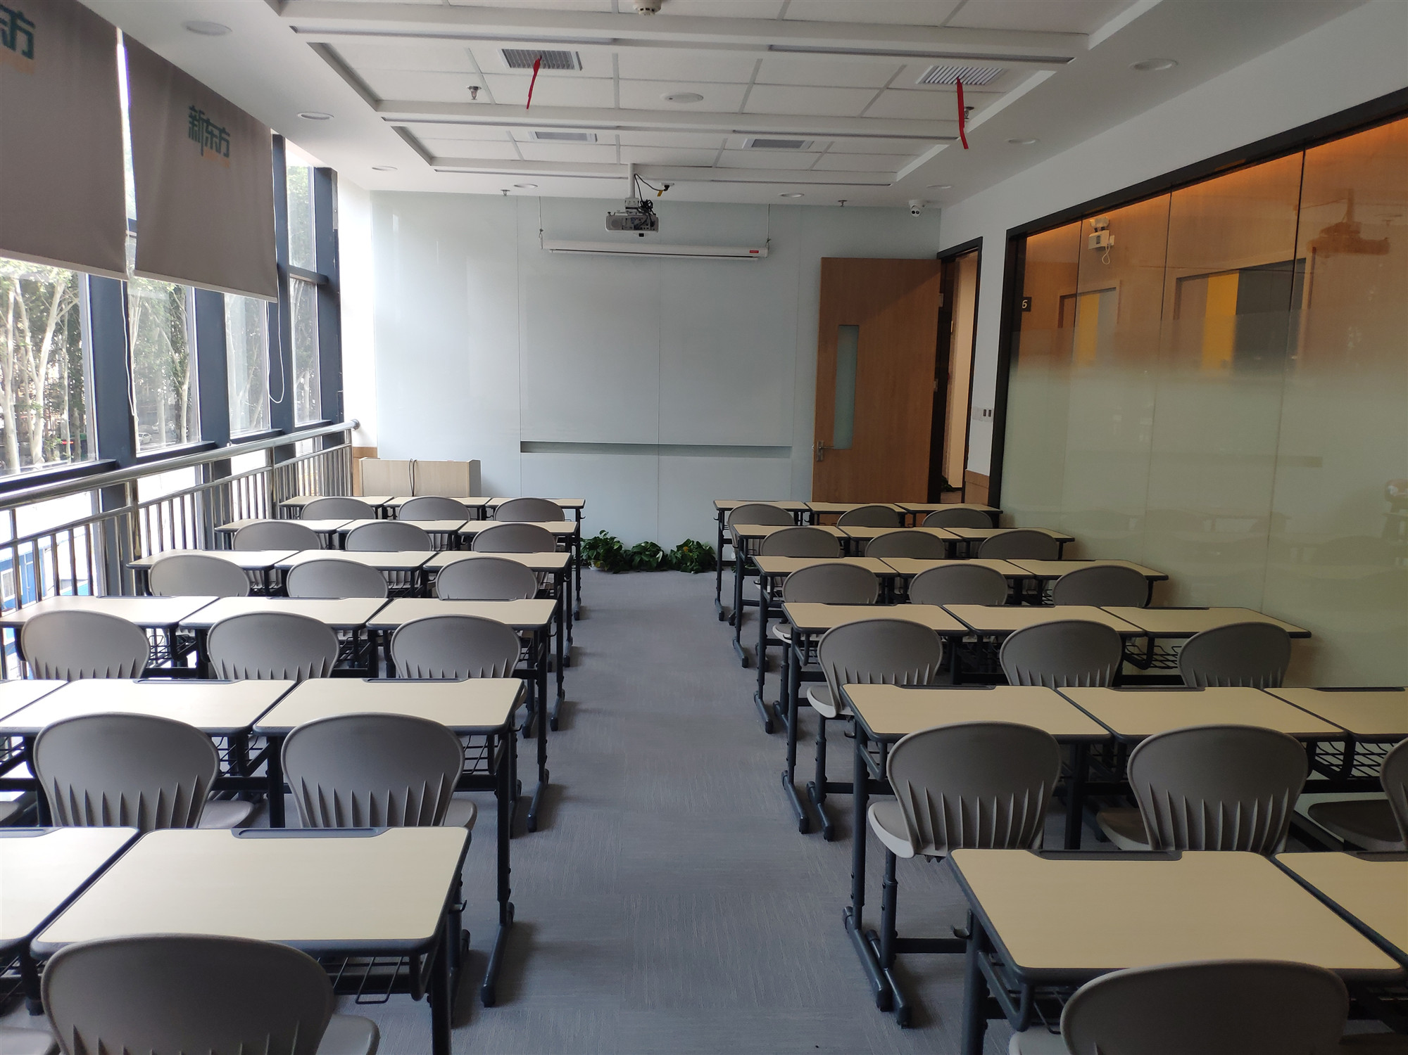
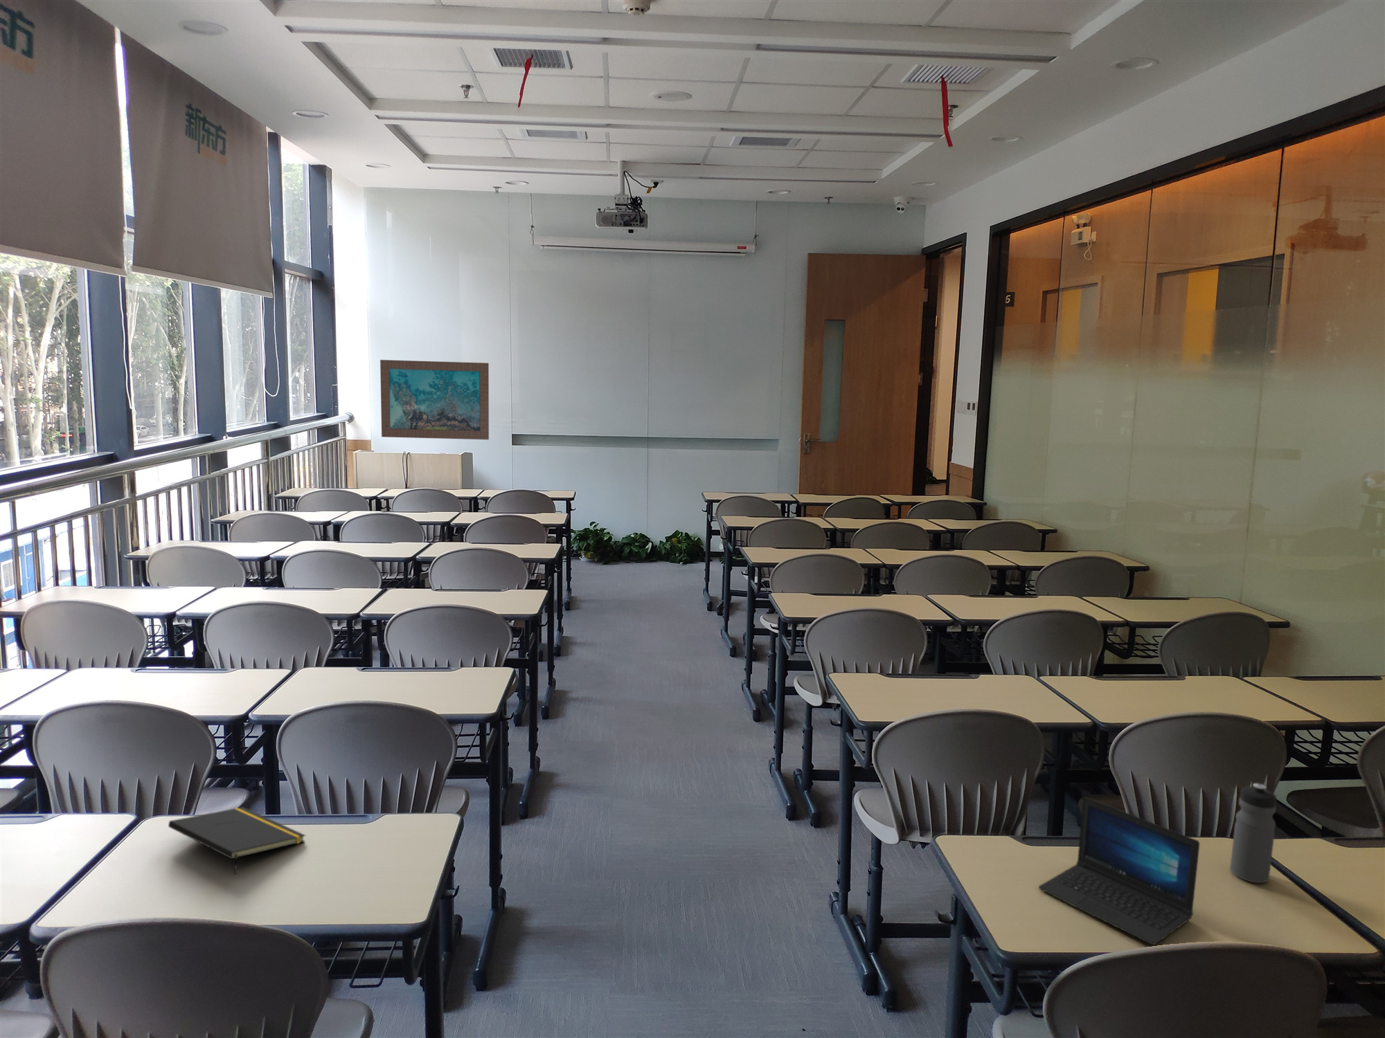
+ notepad (237, 831)
+ wall art (435, 400)
+ laptop (1117, 866)
+ water bottle (1254, 830)
